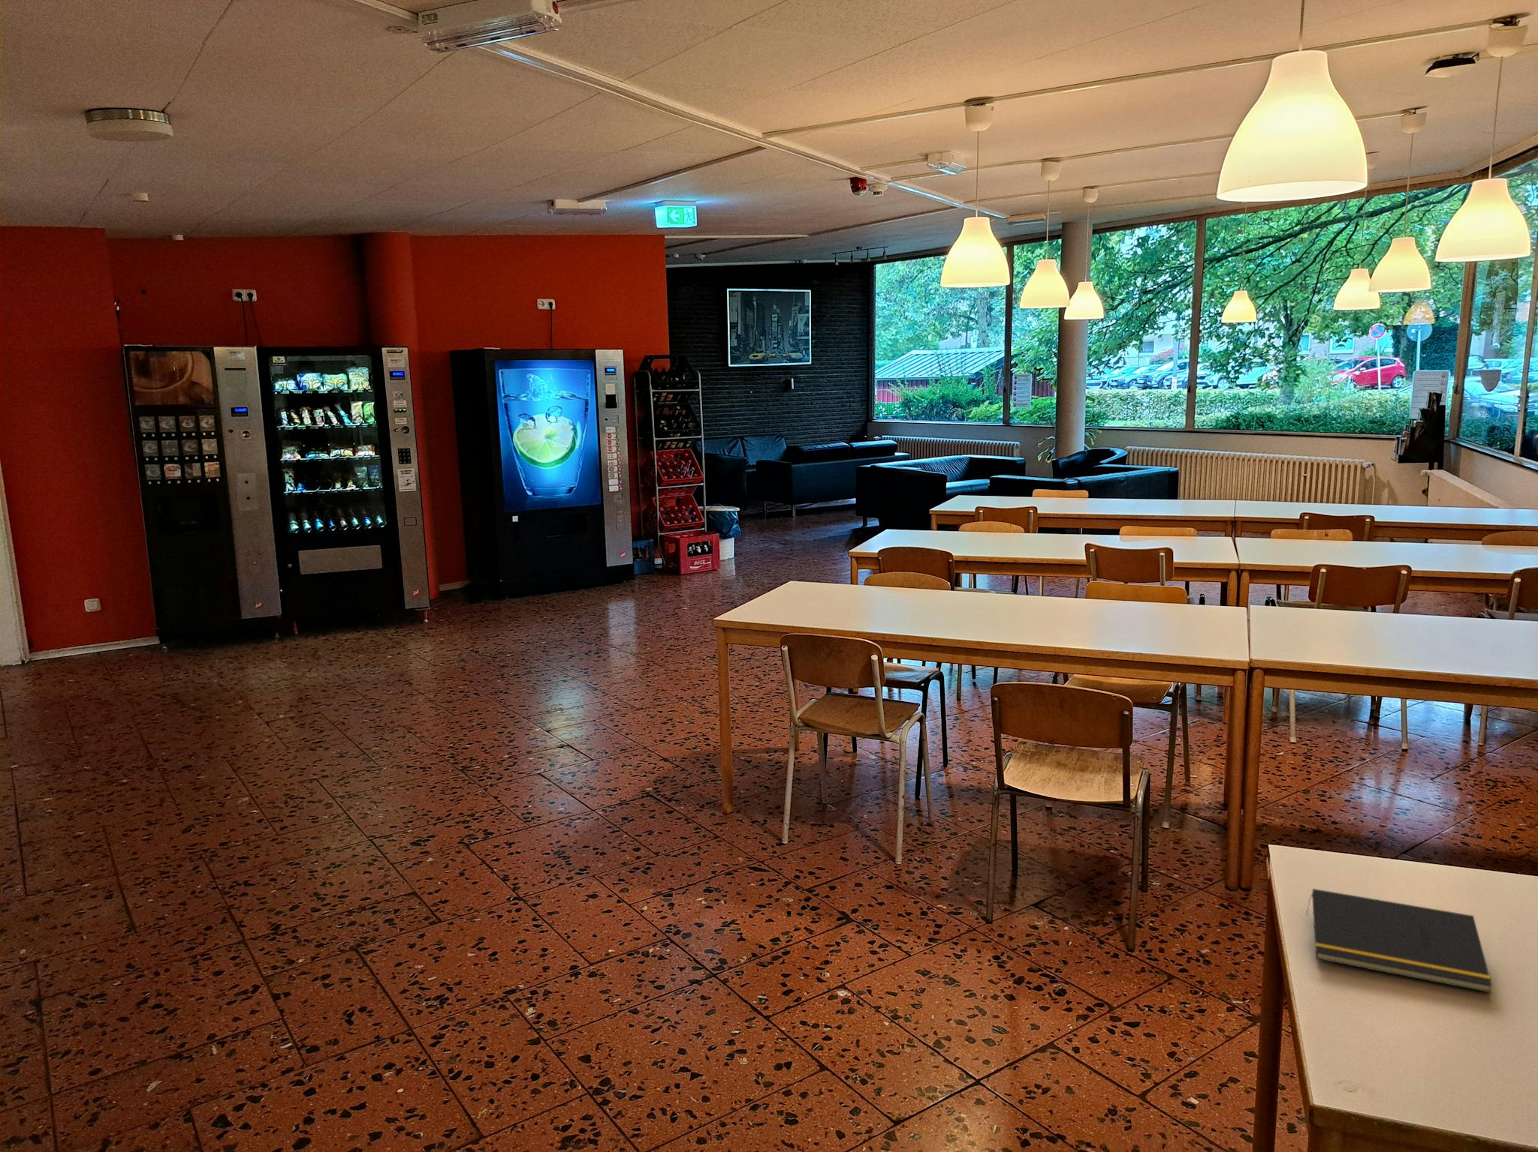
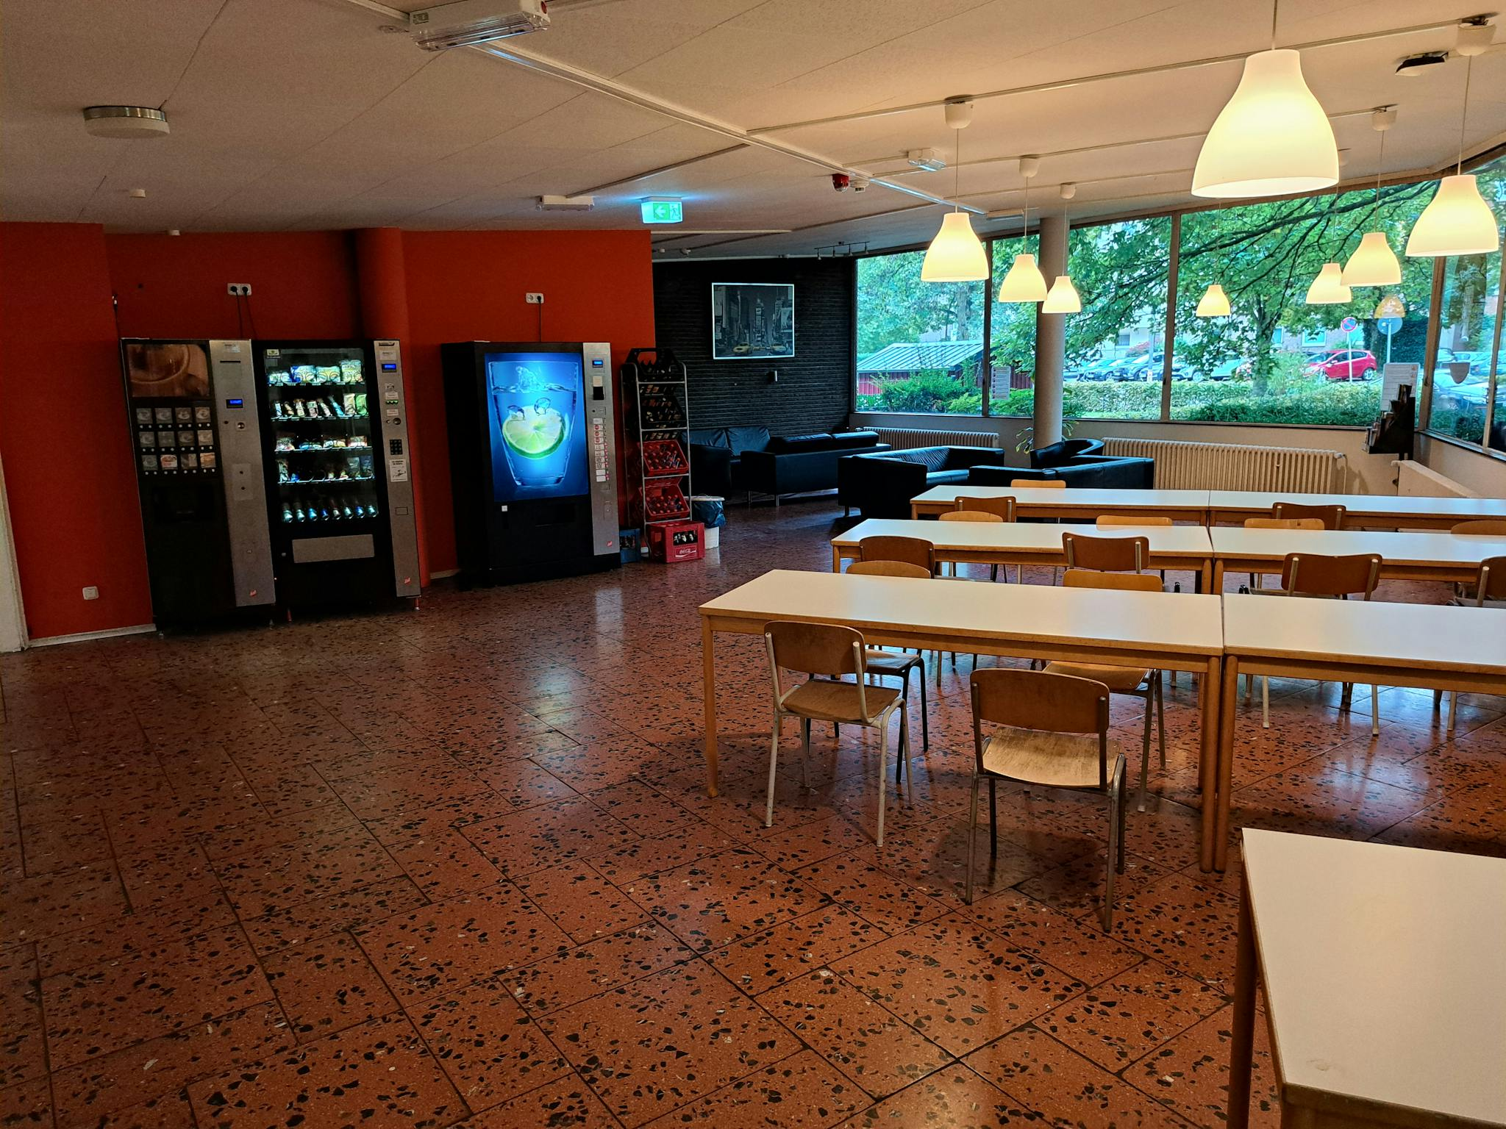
- notepad (1395, 937)
